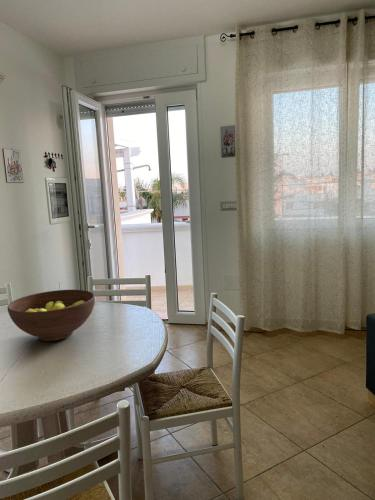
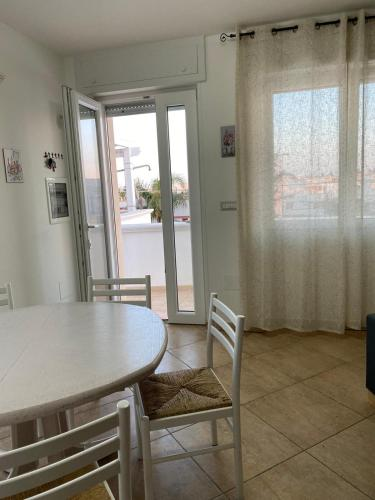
- fruit bowl (54, 318)
